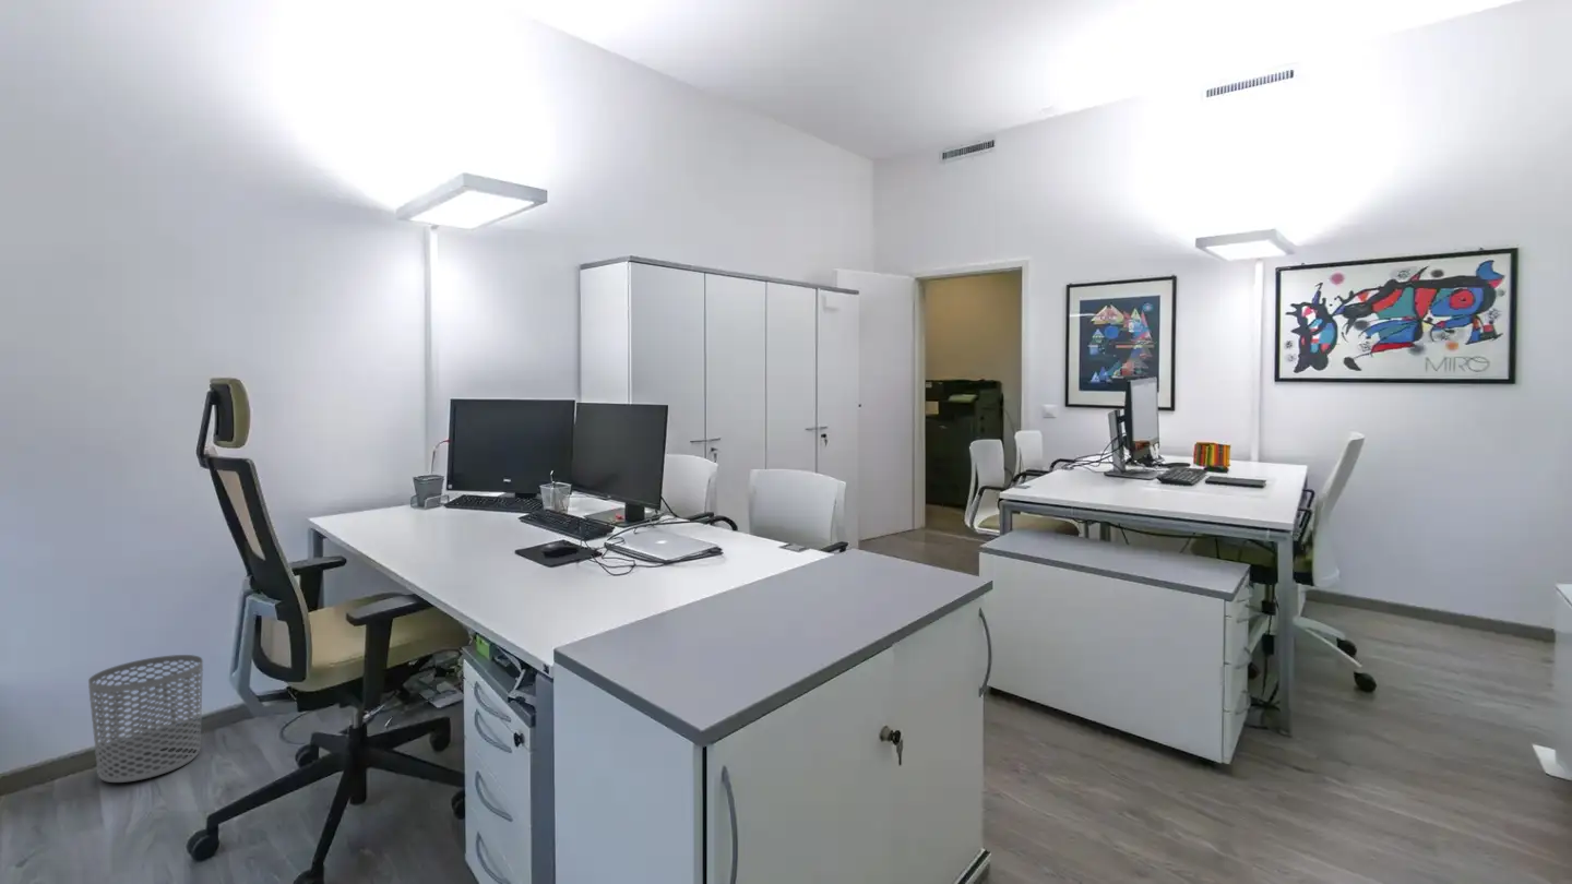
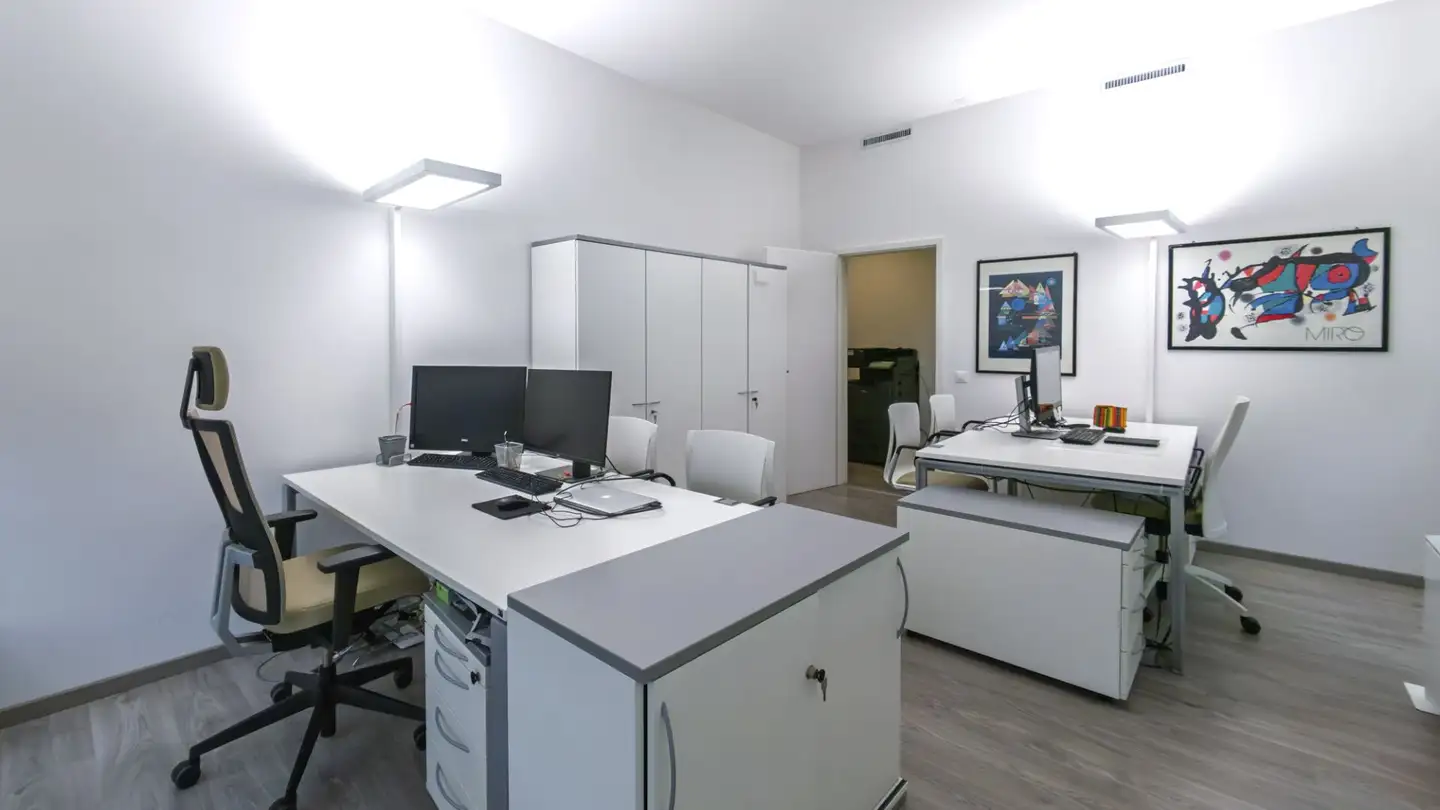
- waste bin (148, 716)
